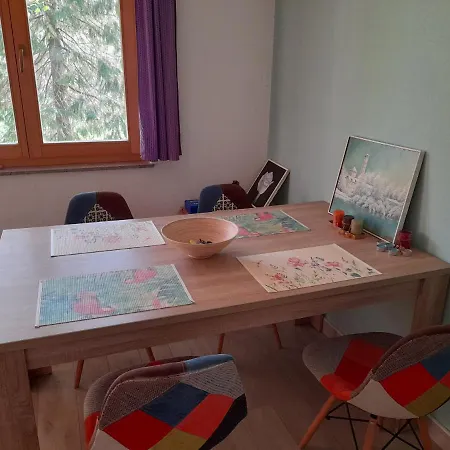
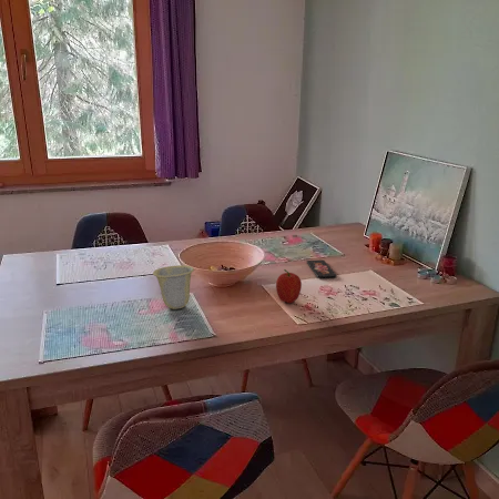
+ smartphone (320, 268)
+ cup (173, 286)
+ fruit (288, 285)
